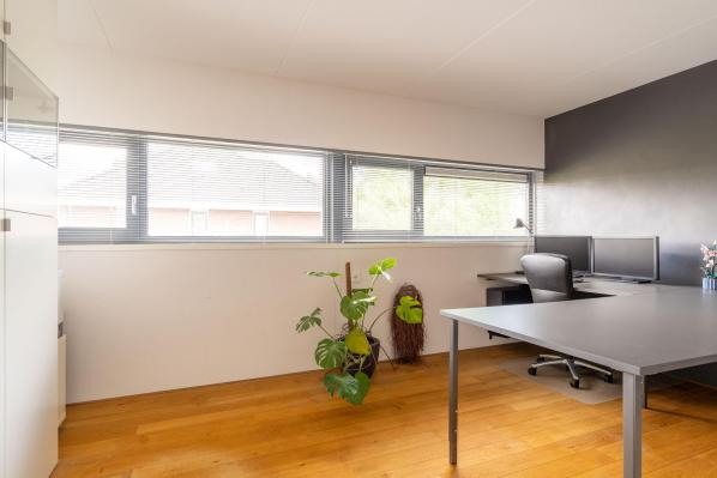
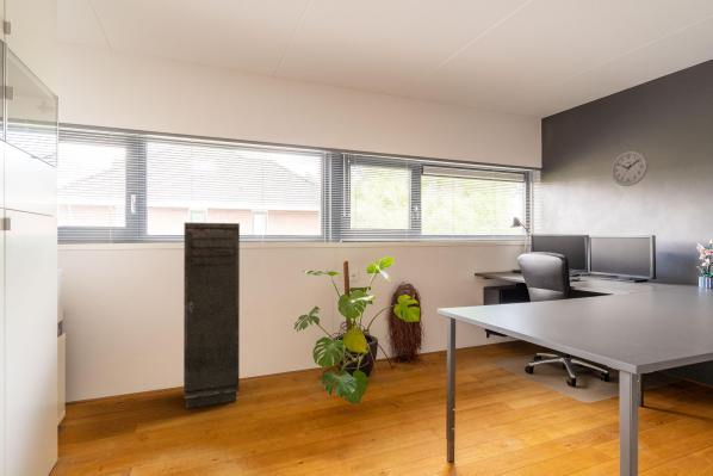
+ storage cabinet (211, 309)
+ wall clock (627, 168)
